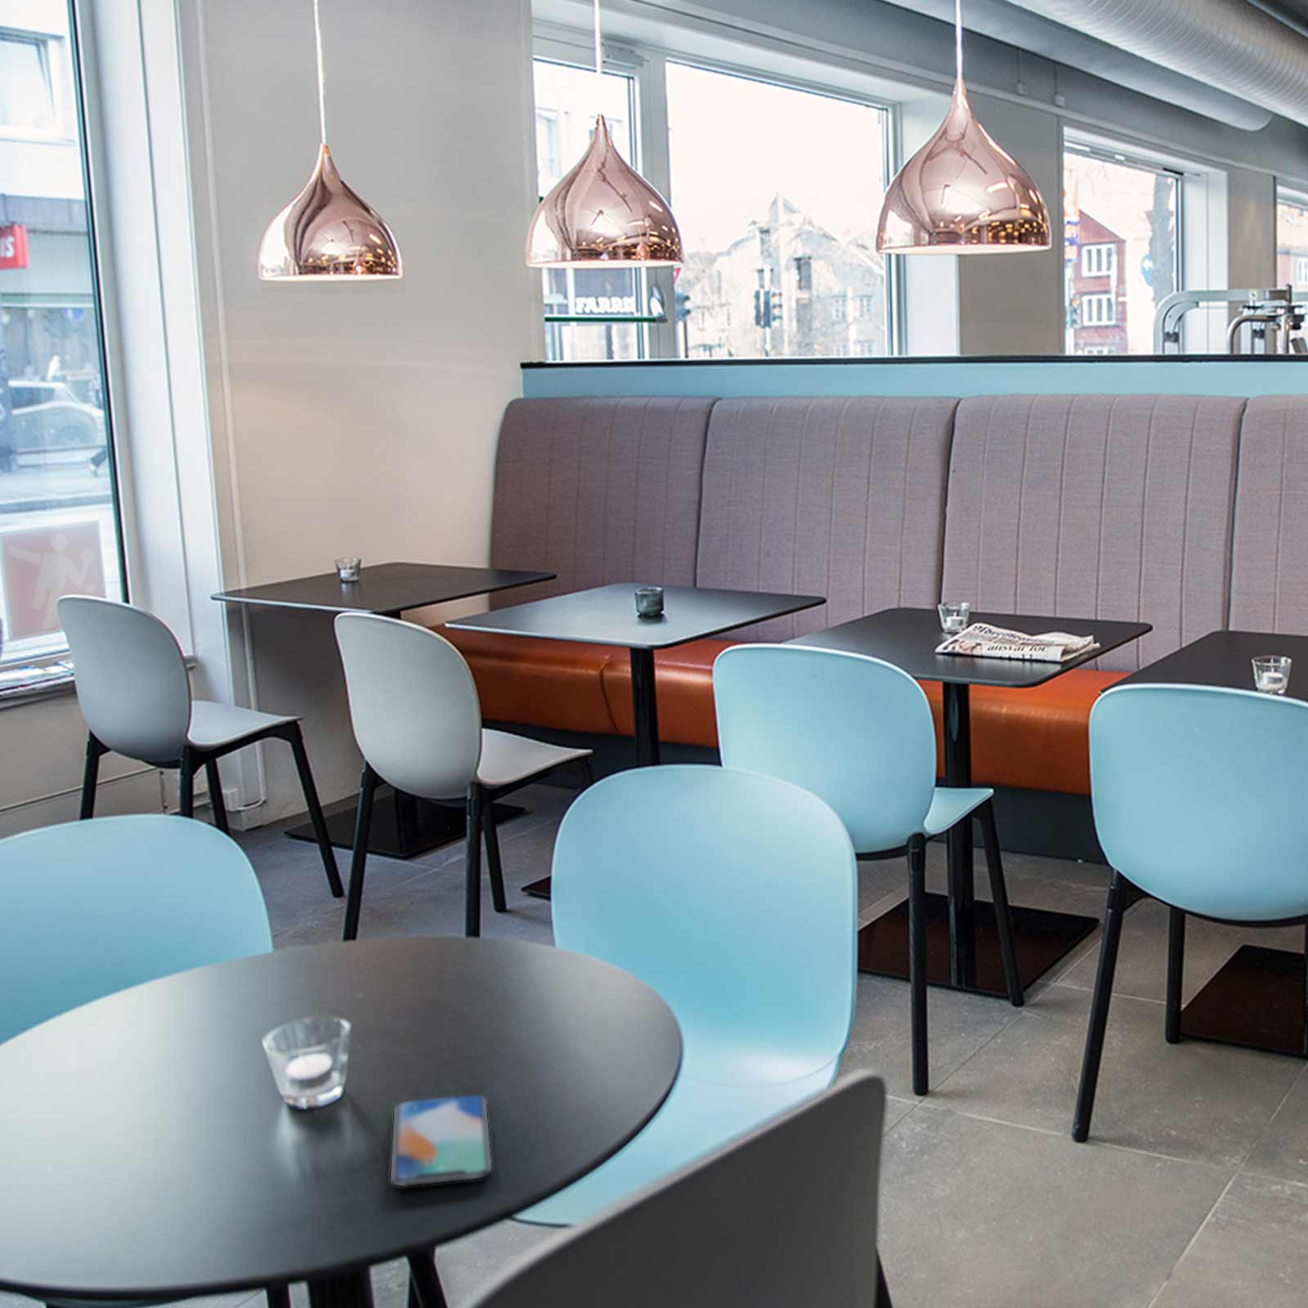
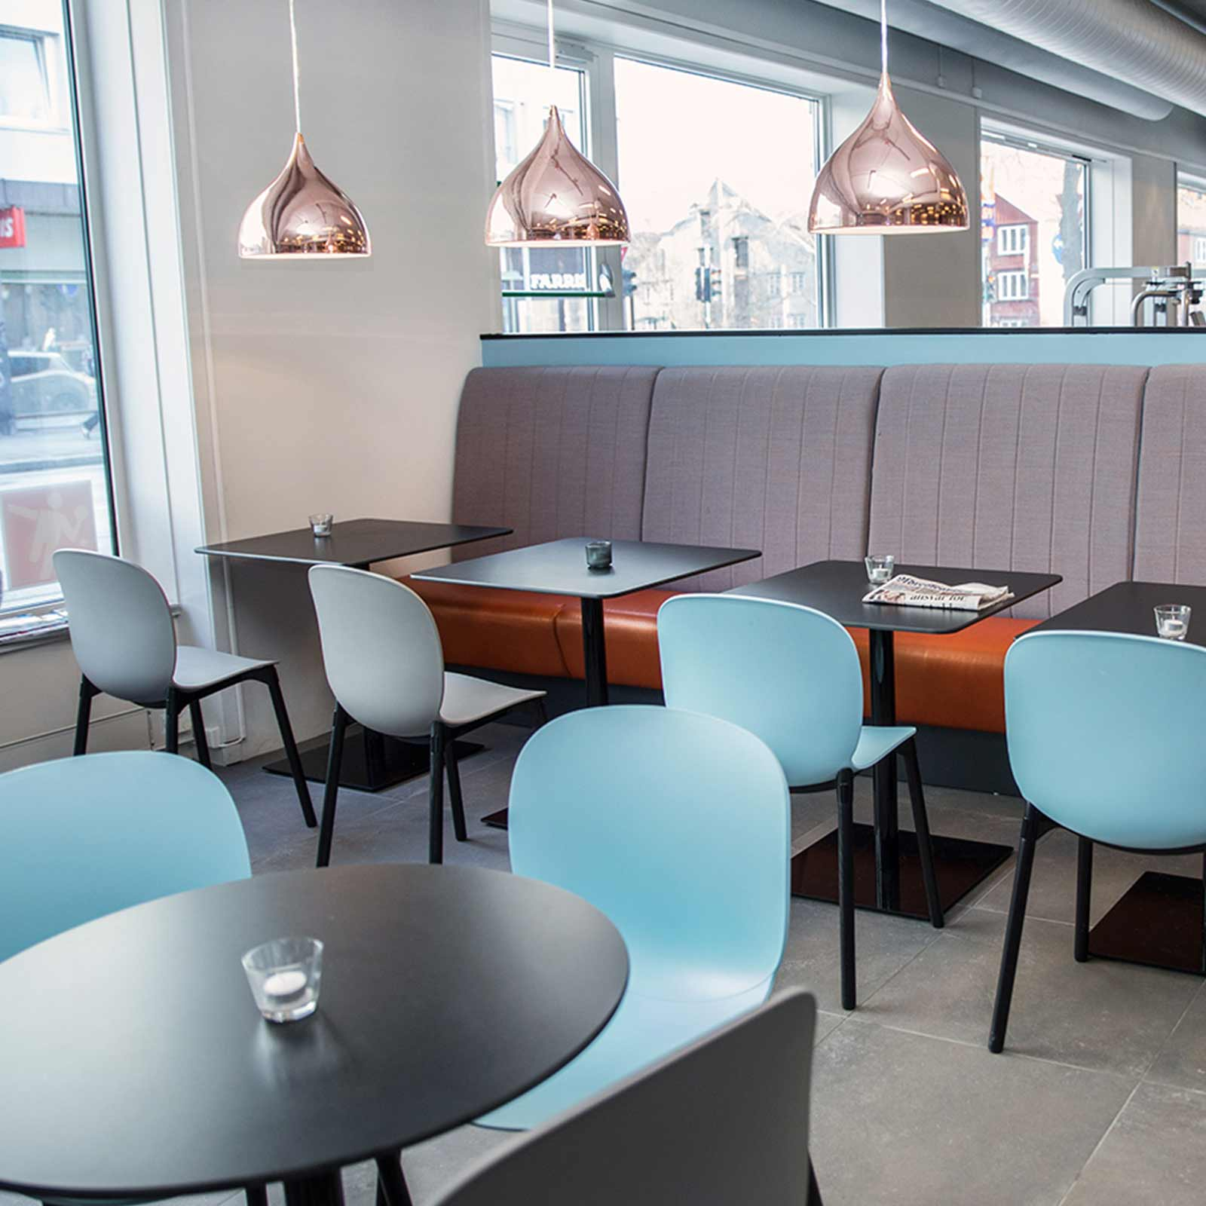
- smartphone (441, 1137)
